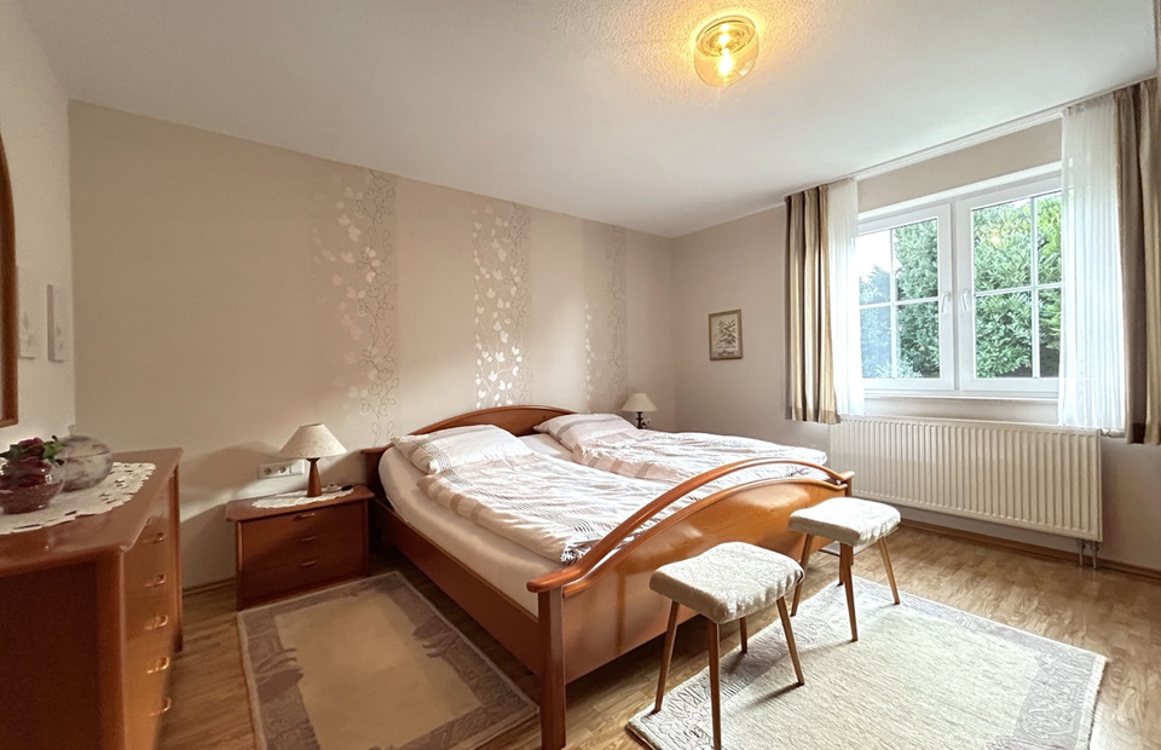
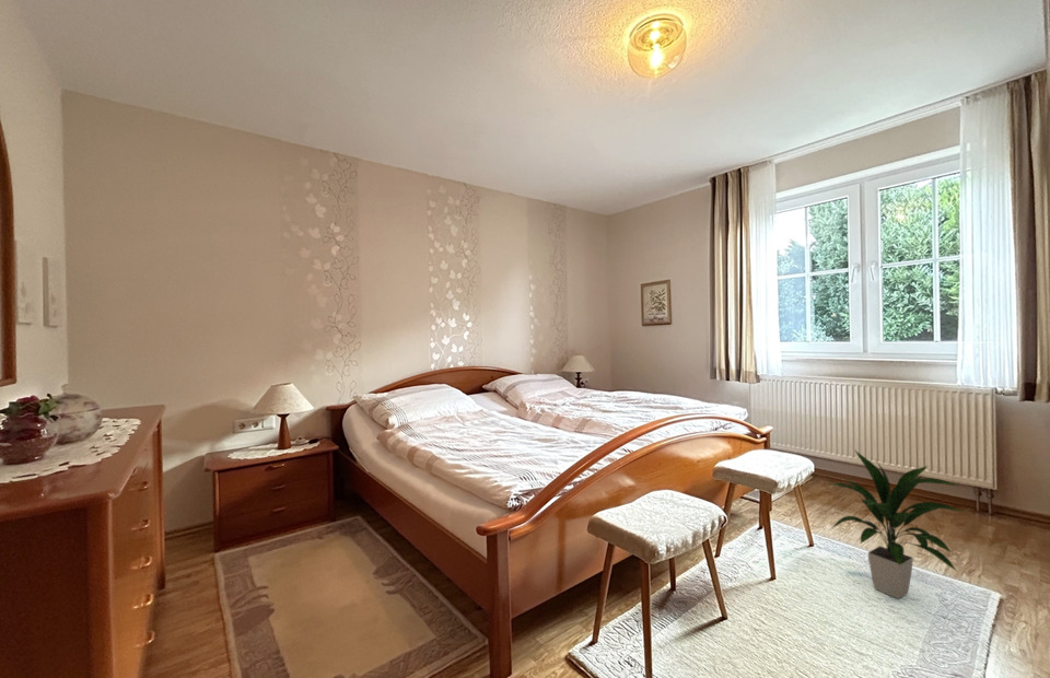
+ indoor plant (895, 523)
